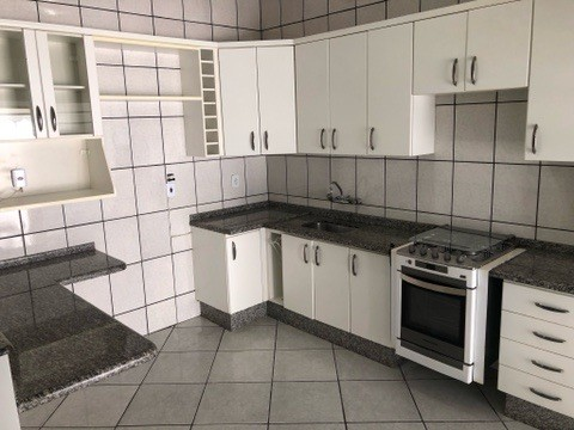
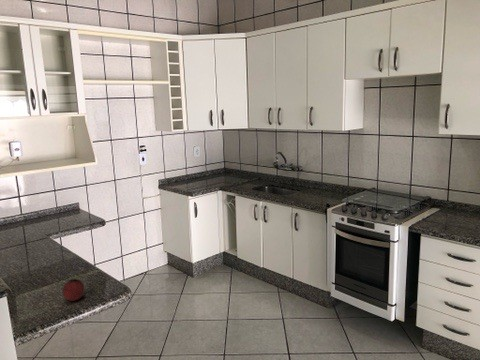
+ fruit (74, 287)
